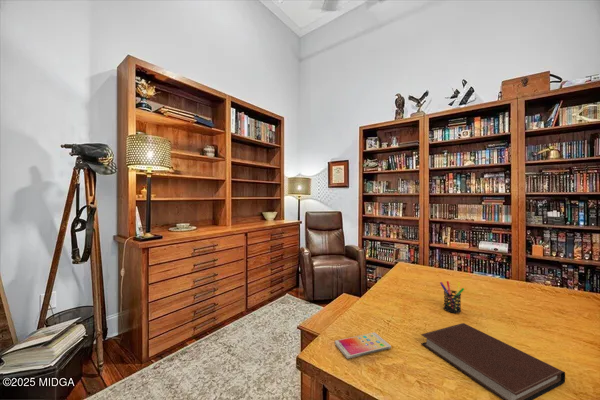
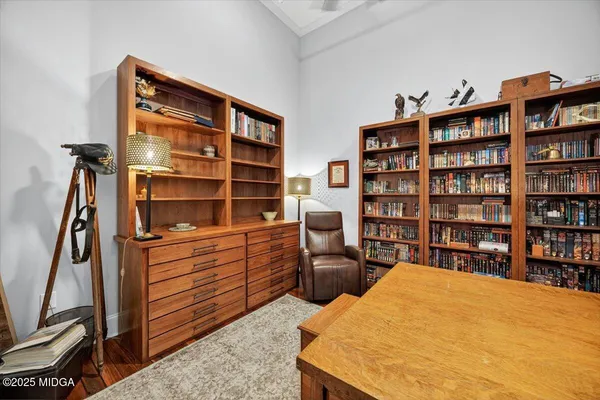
- notebook (484, 355)
- smartphone (362, 344)
- pen holder (453, 295)
